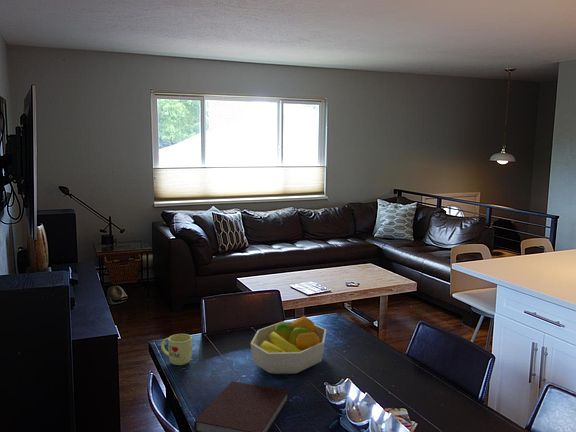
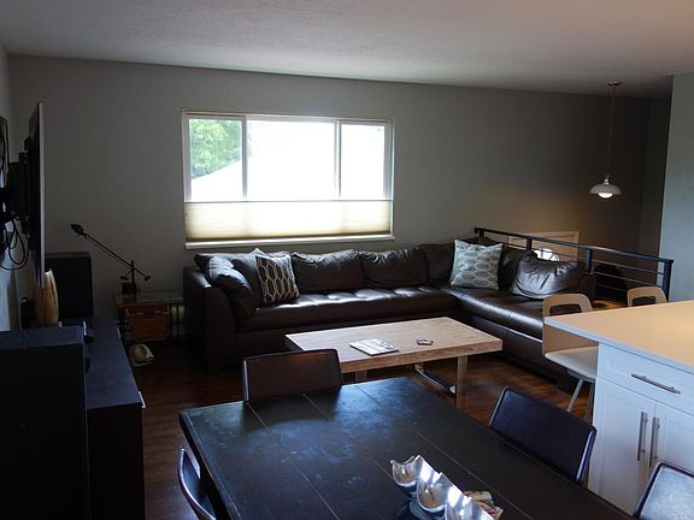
- fruit bowl (289, 342)
- mug (175, 349)
- notebook (244, 409)
